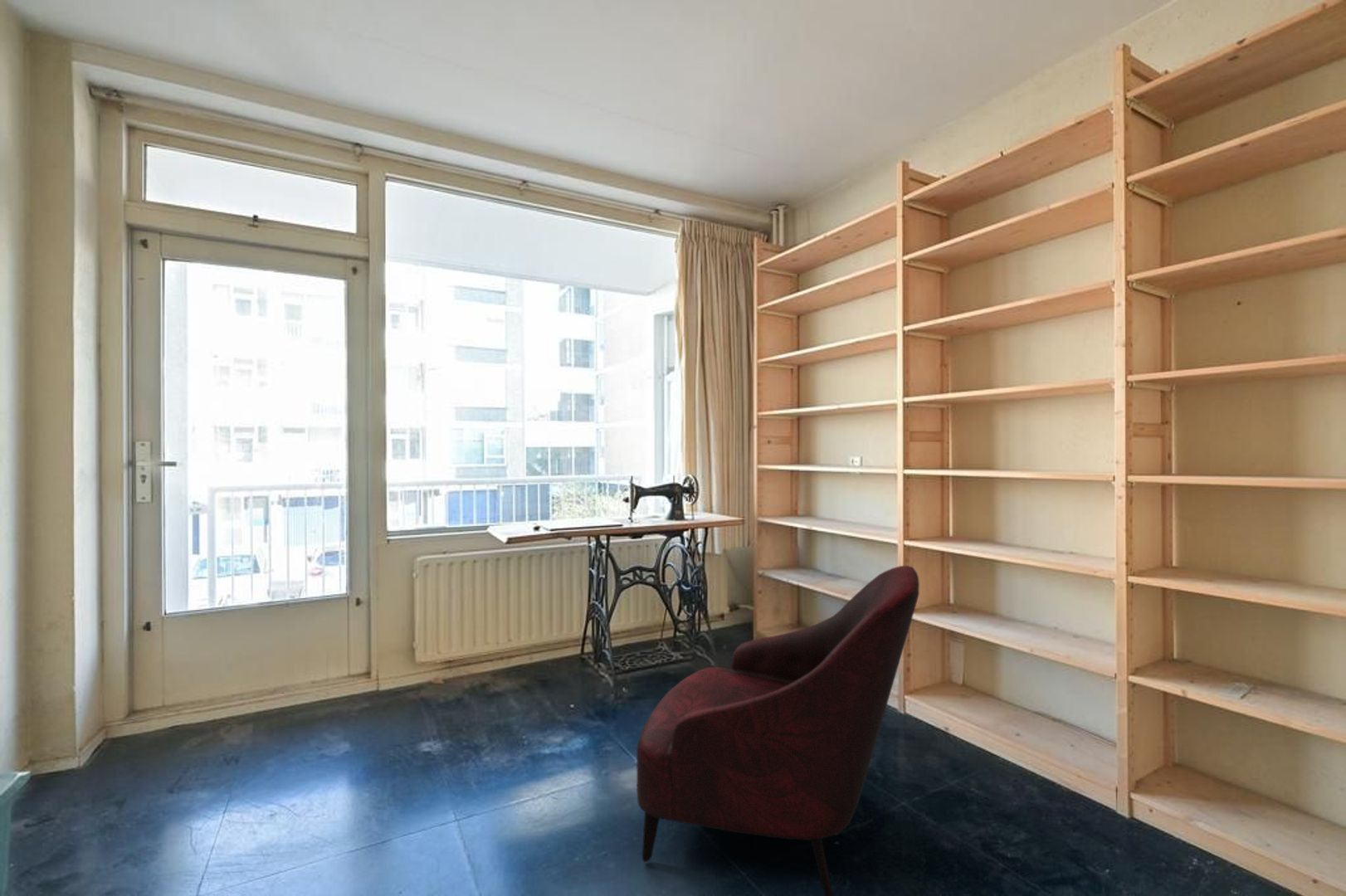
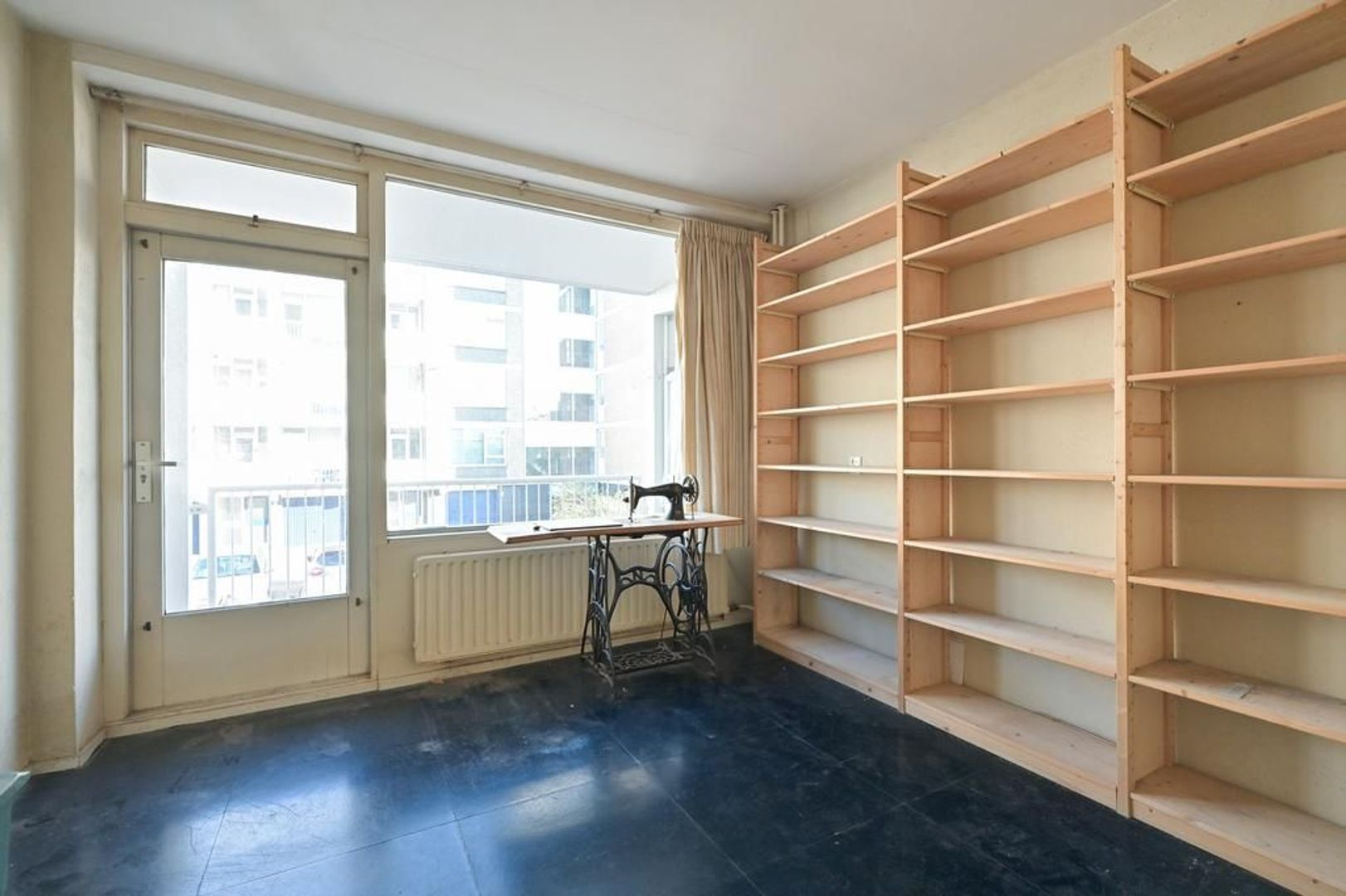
- armchair (780, 693)
